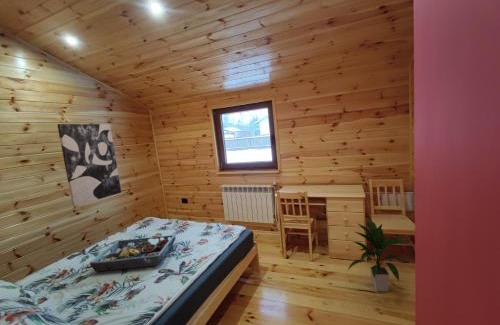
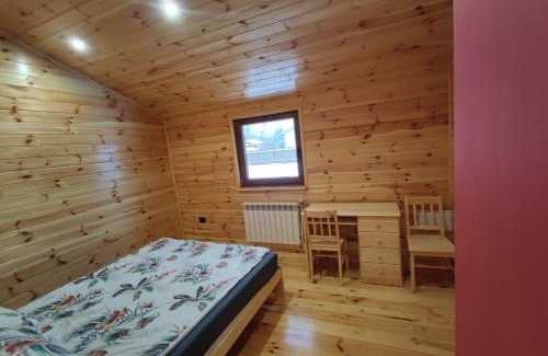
- indoor plant (375, 254)
- wall art (92, 162)
- serving tray (136, 251)
